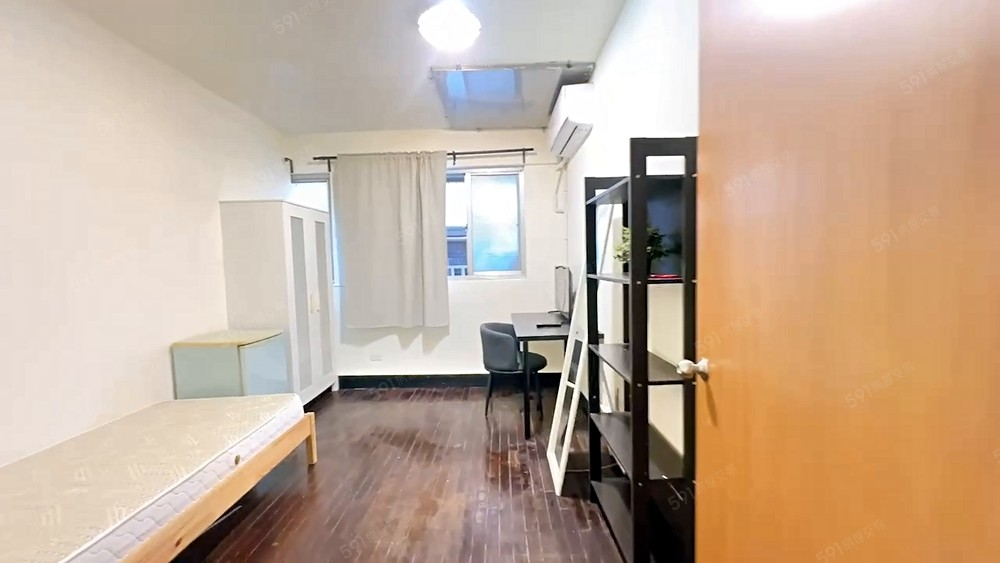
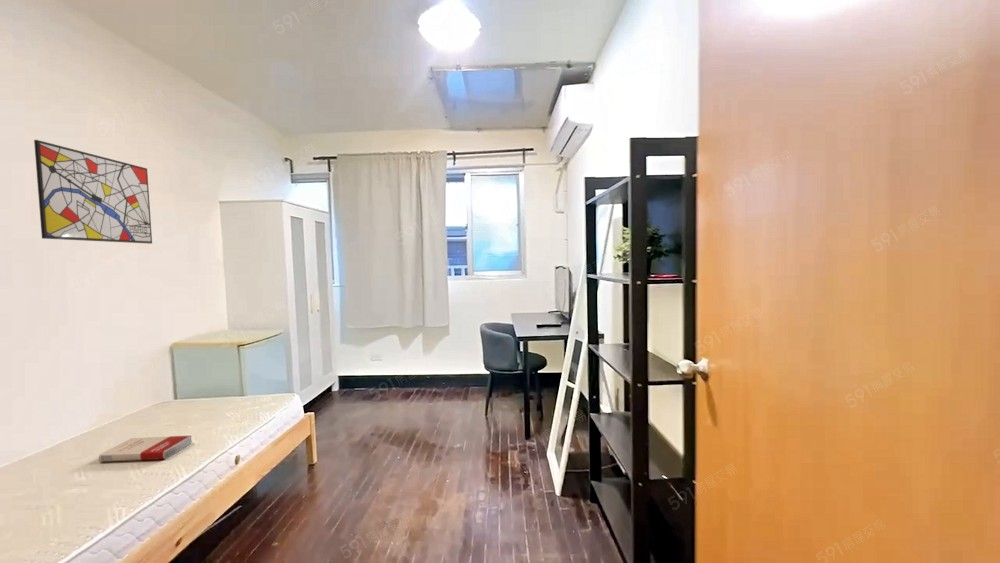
+ wall art (101, 198)
+ book (147, 448)
